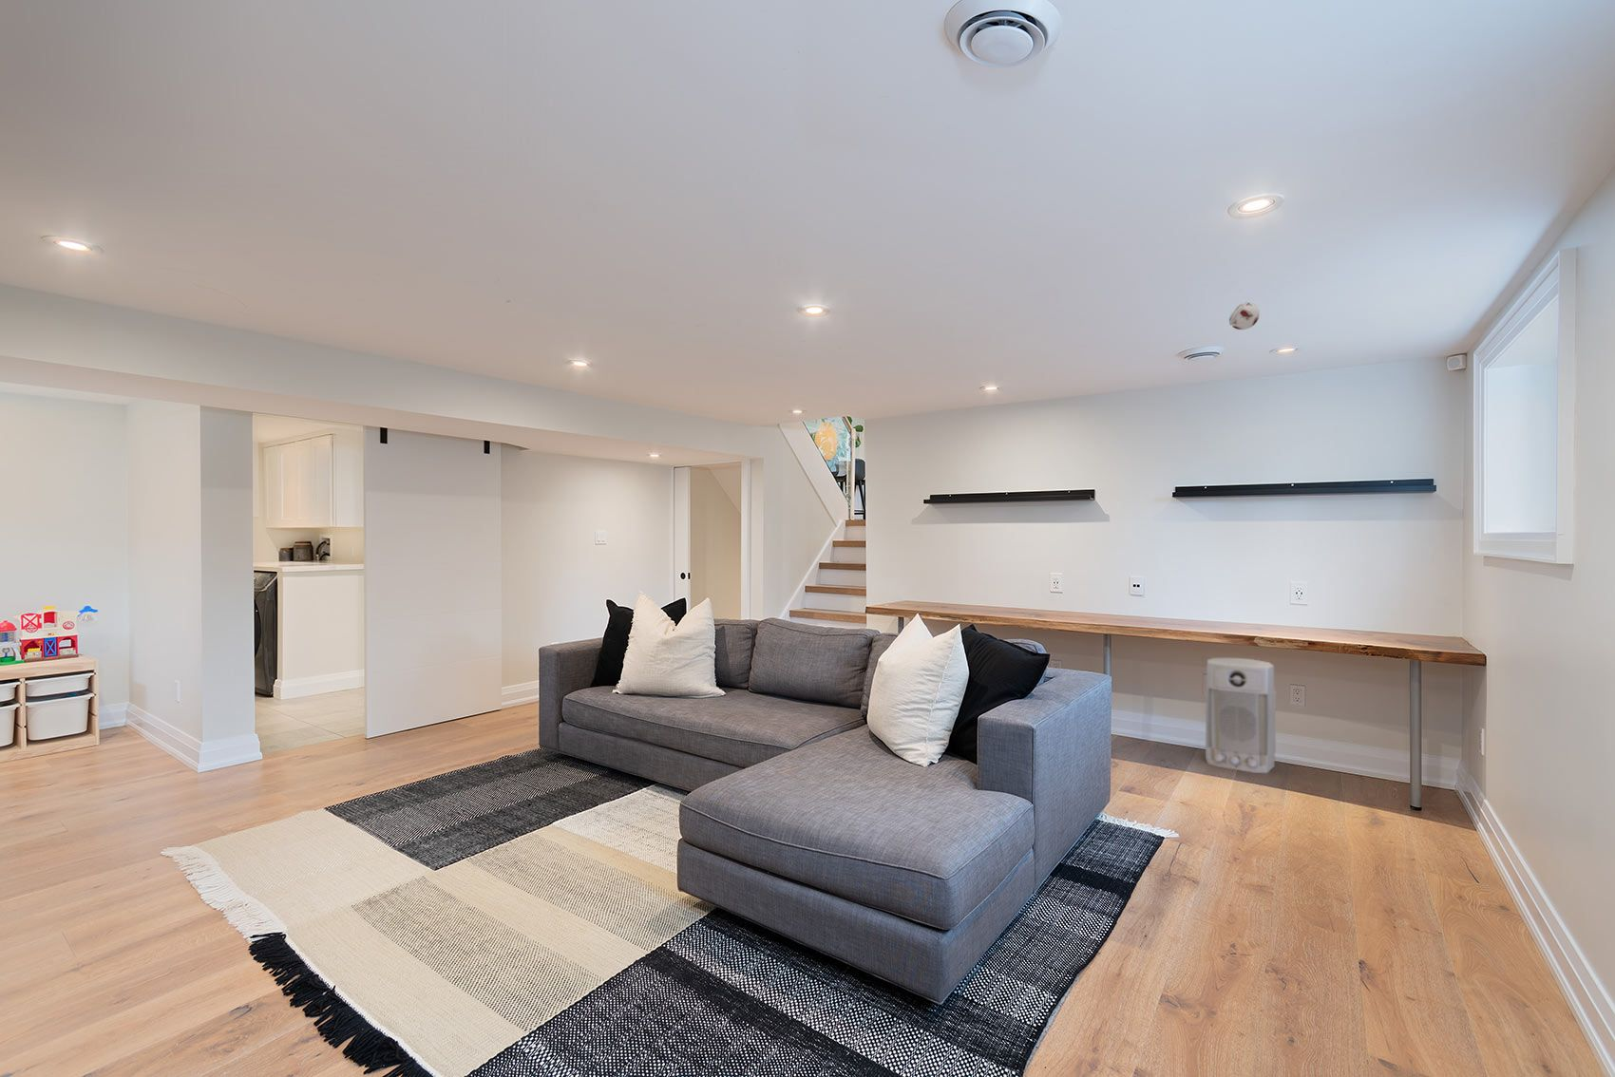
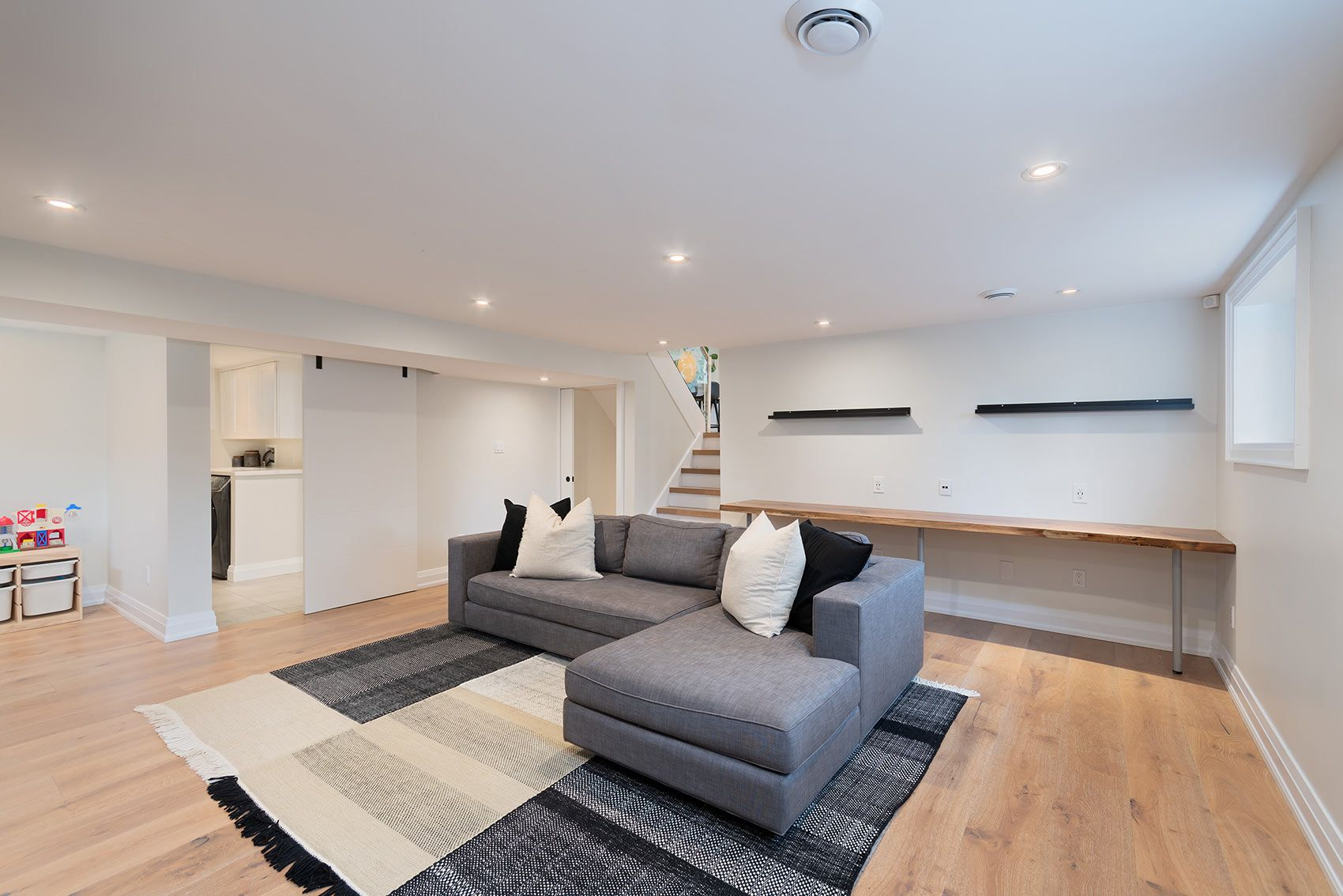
- air purifier (1239, 712)
- smoke detector (1243, 315)
